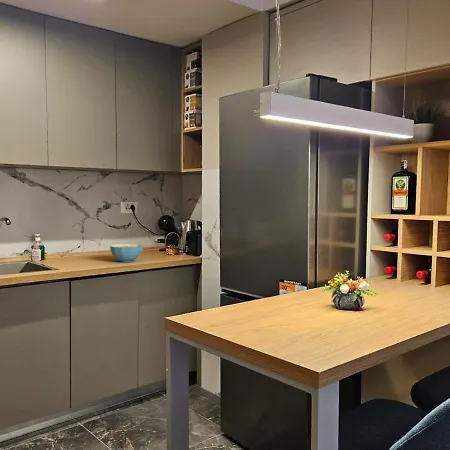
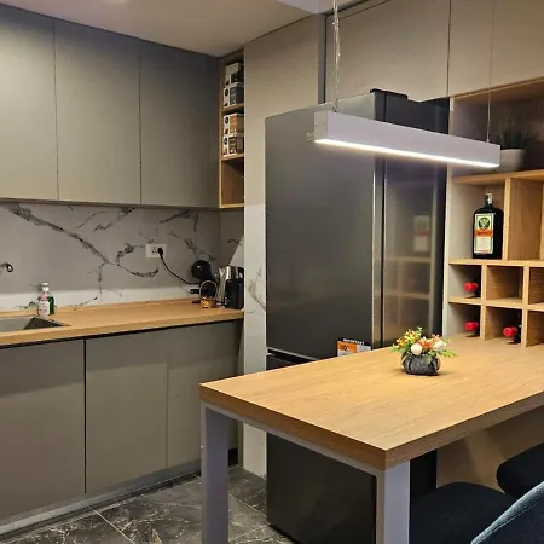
- cereal bowl (126, 253)
